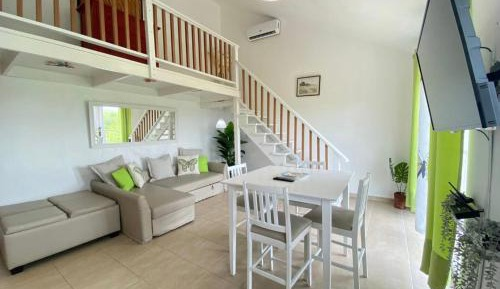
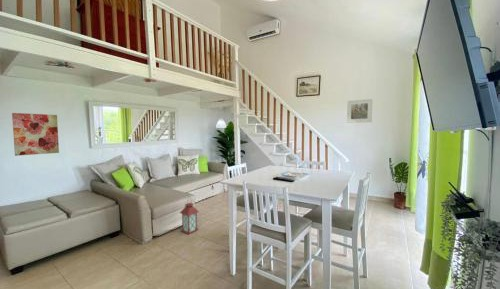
+ lantern (189, 213)
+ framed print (359, 111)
+ wall art (37, 134)
